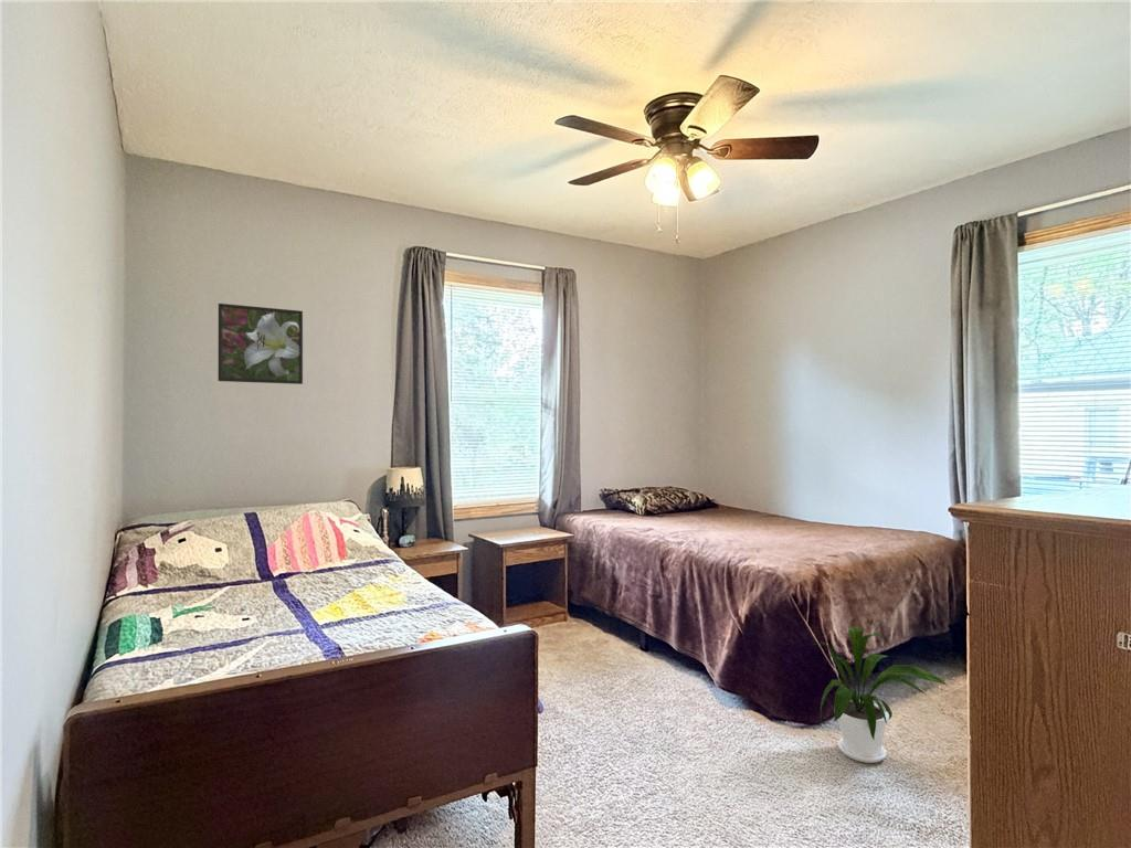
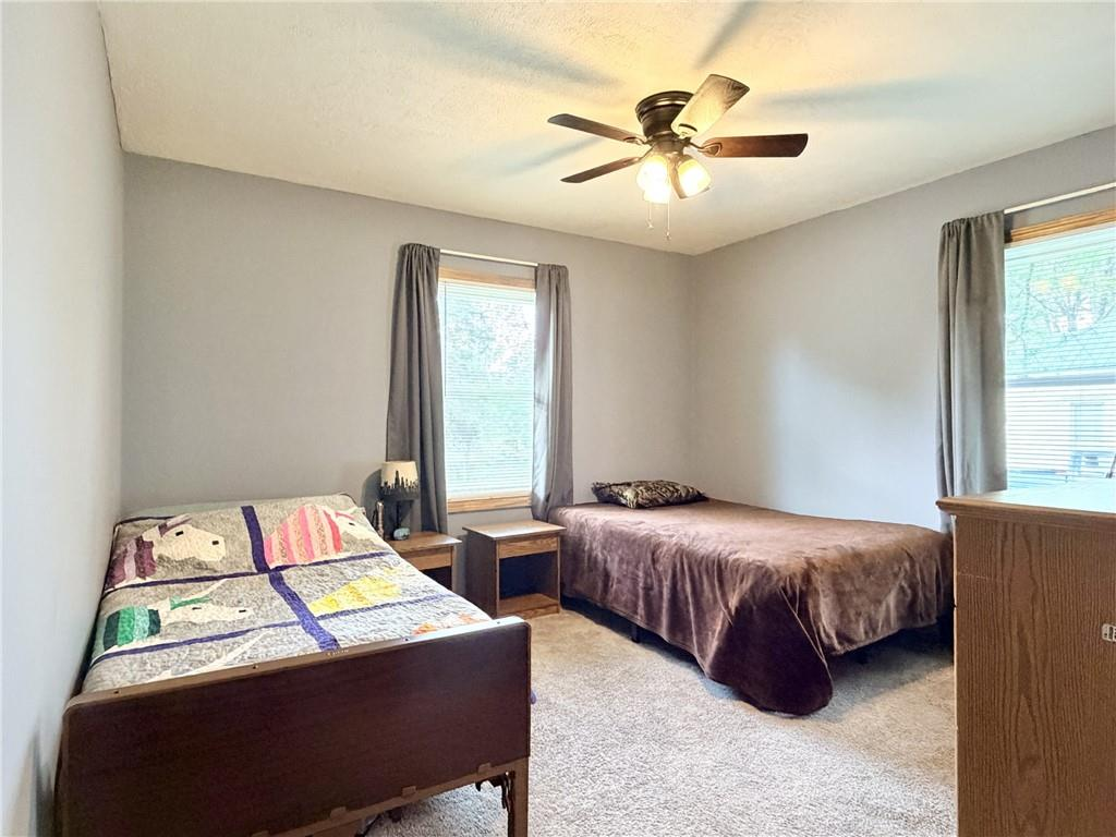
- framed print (261, 344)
- house plant (863, 688)
